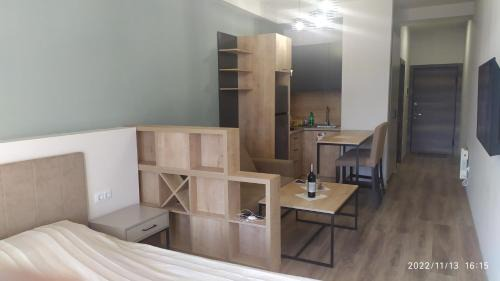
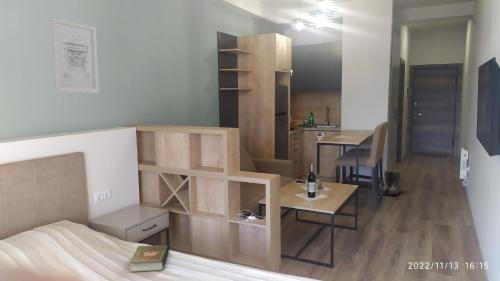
+ wall art (76, 58)
+ book (150, 256)
+ boots (390, 182)
